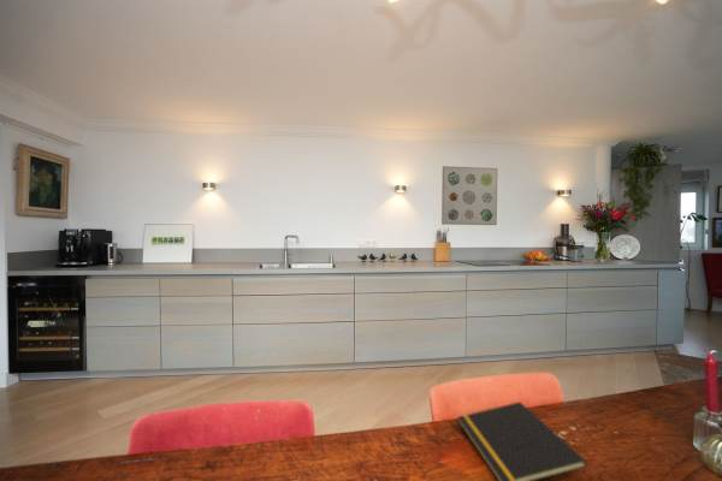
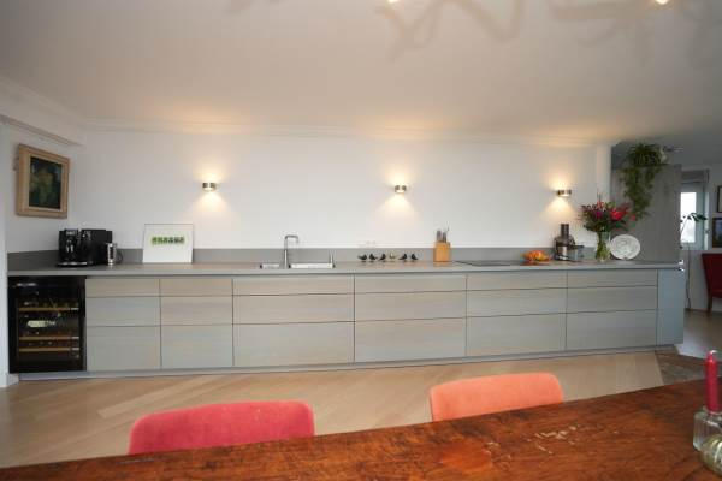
- notepad (513, 438)
- wall art (469, 196)
